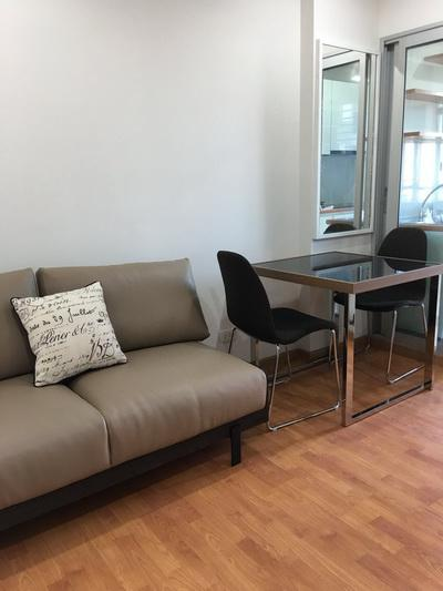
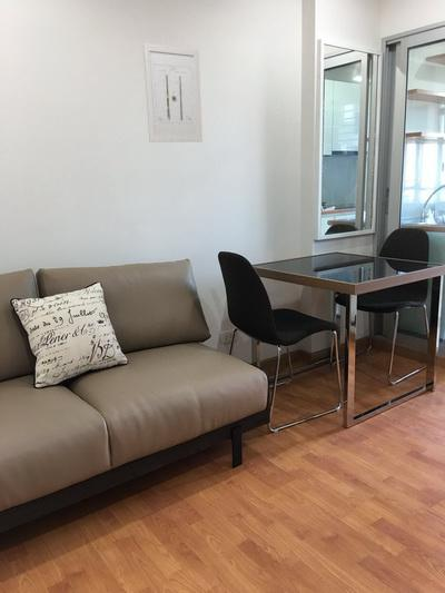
+ wall art (174, 95)
